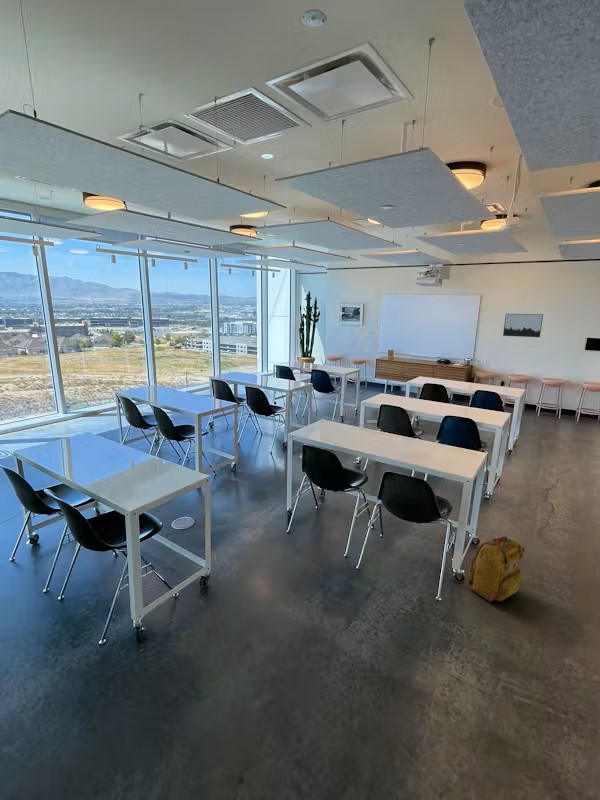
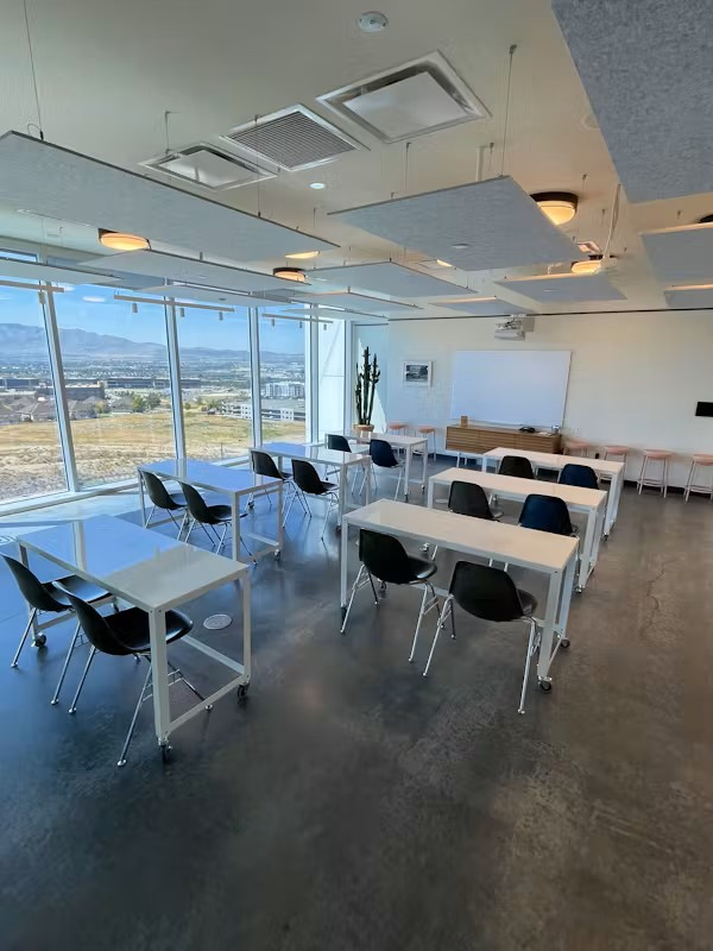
- backpack (497, 563)
- wall art (522, 325)
